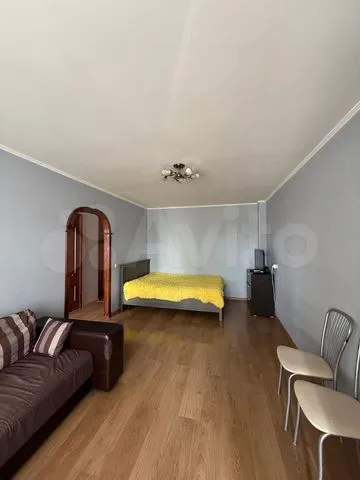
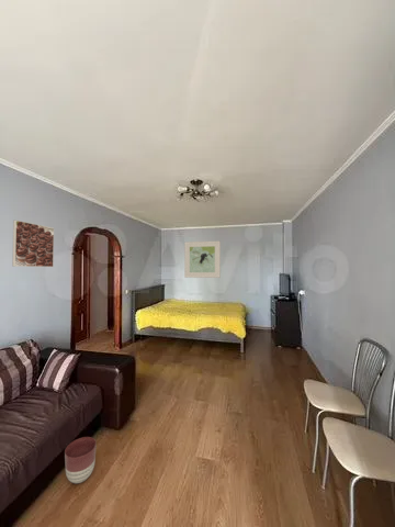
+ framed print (202, 259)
+ planter (80, 462)
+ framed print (34, 245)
